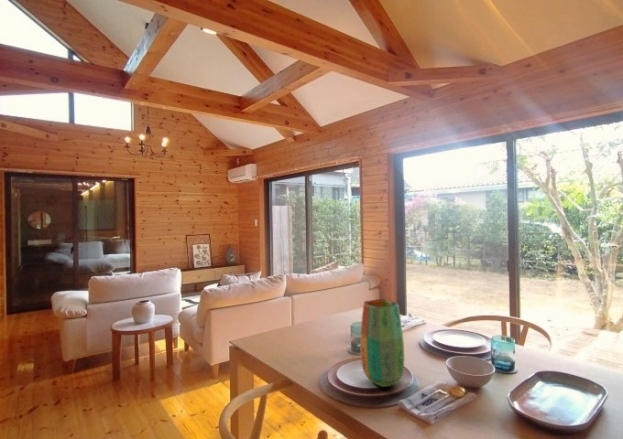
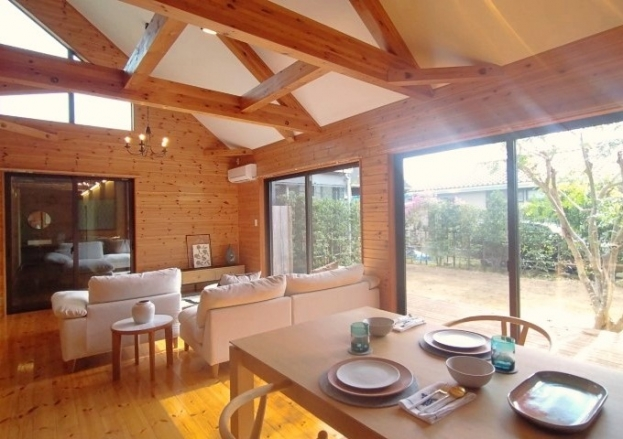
- vase (381, 342)
